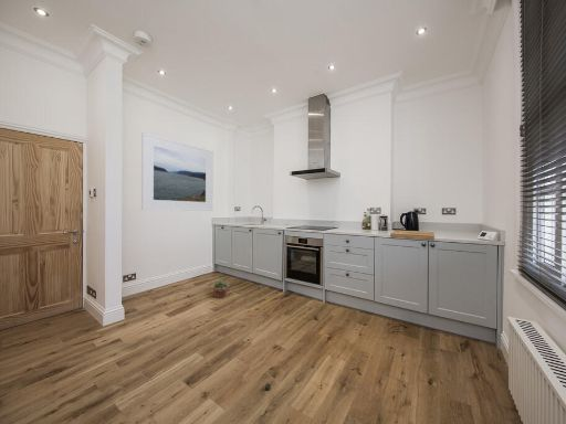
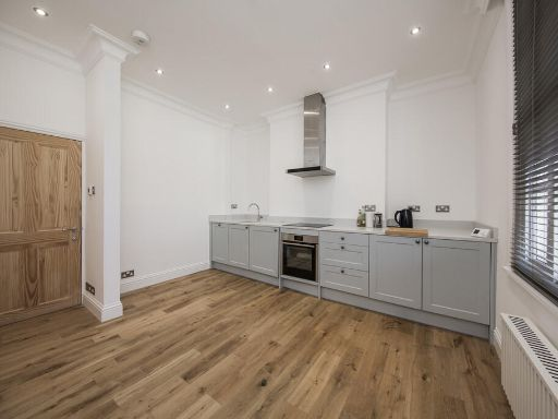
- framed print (181, 177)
- potted plant (220, 287)
